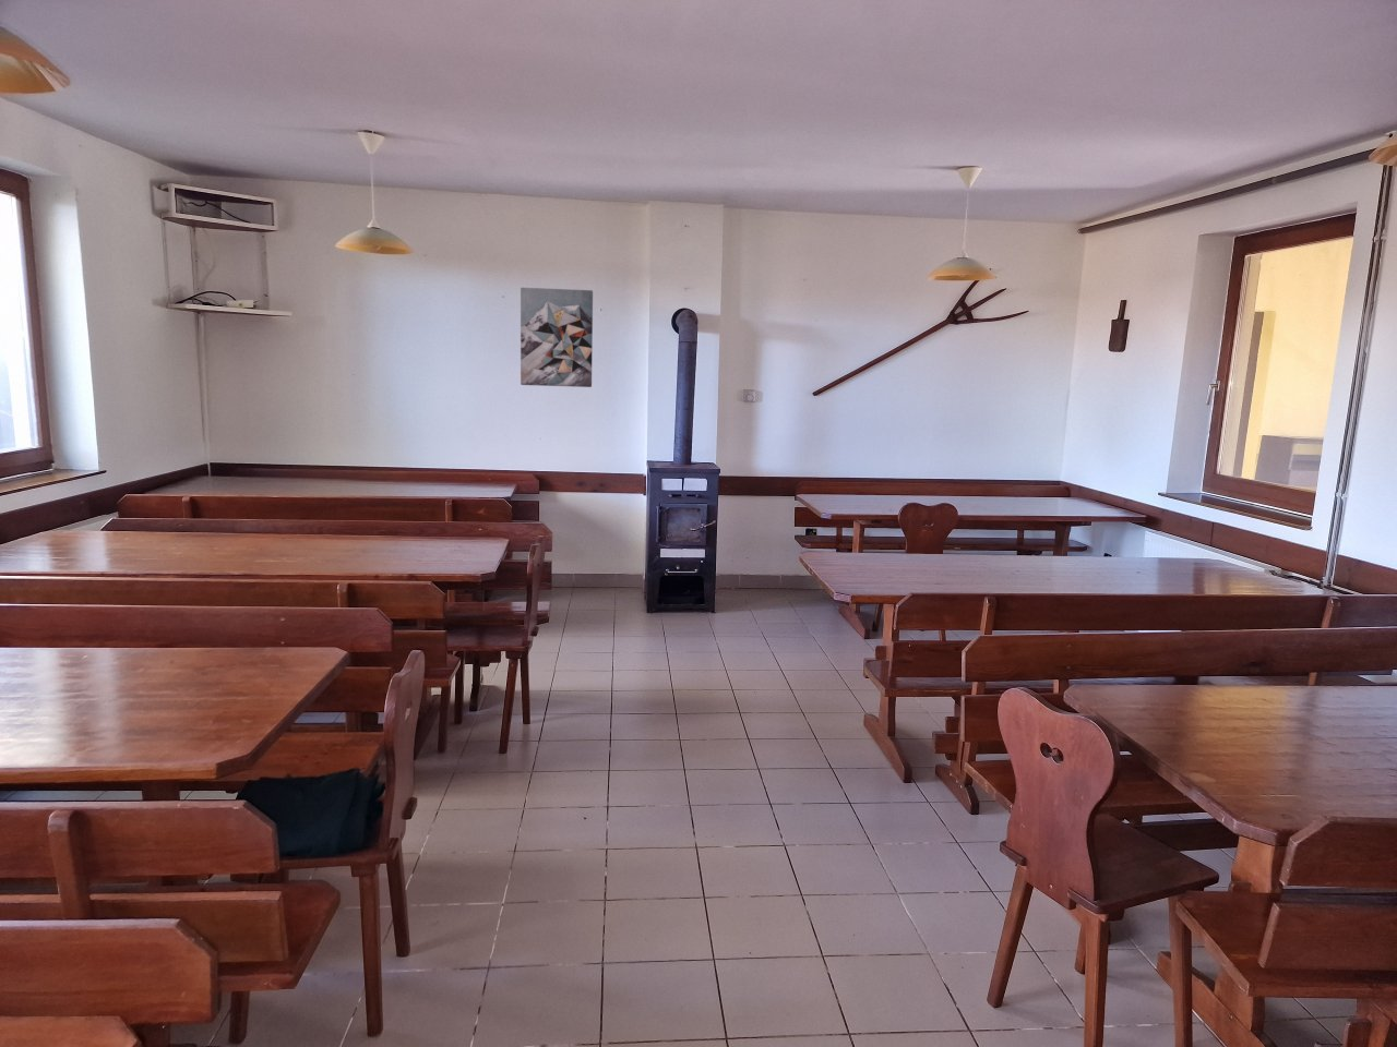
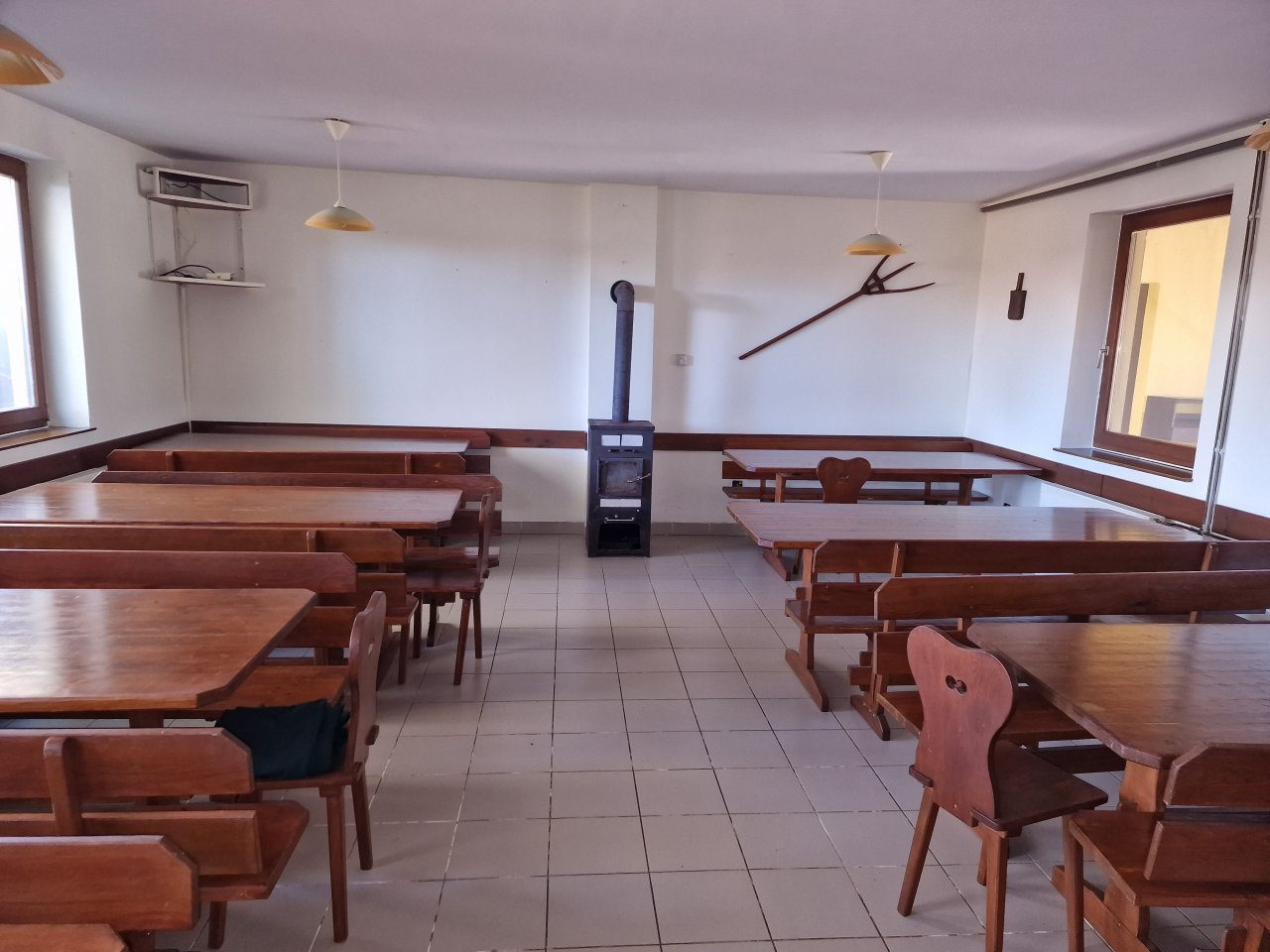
- wall art (557, 337)
